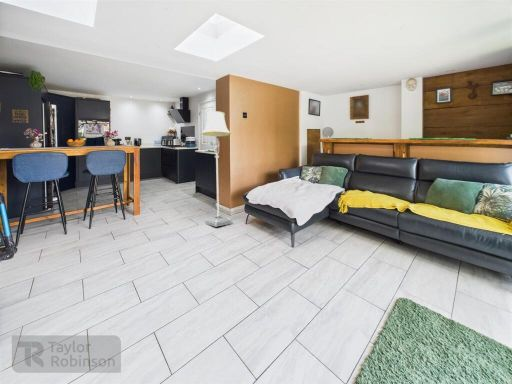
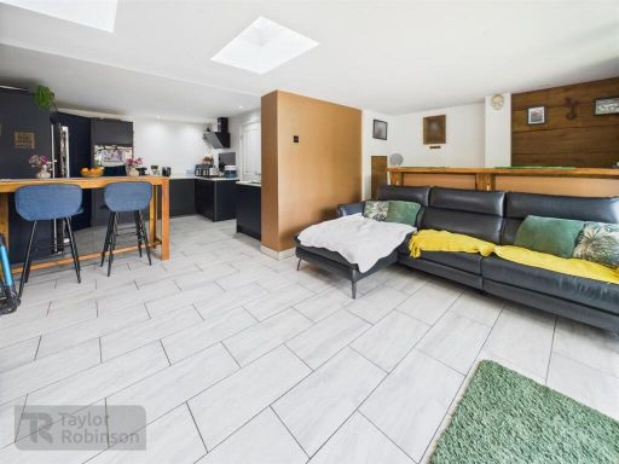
- floor lamp (217, 169)
